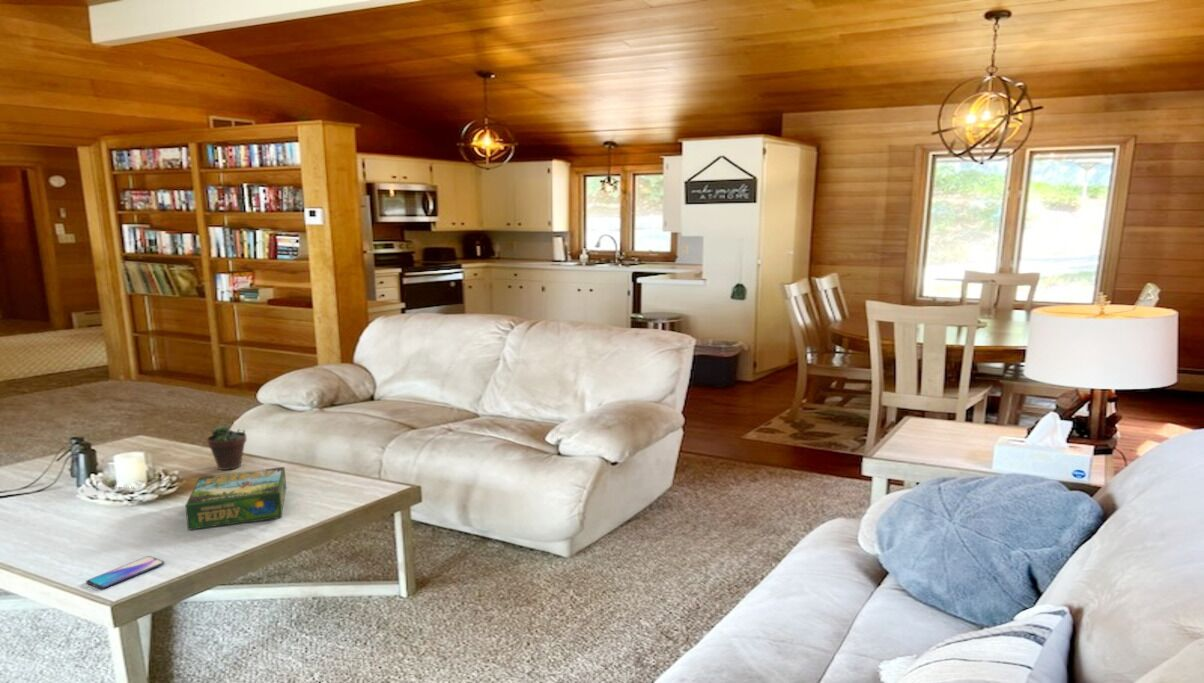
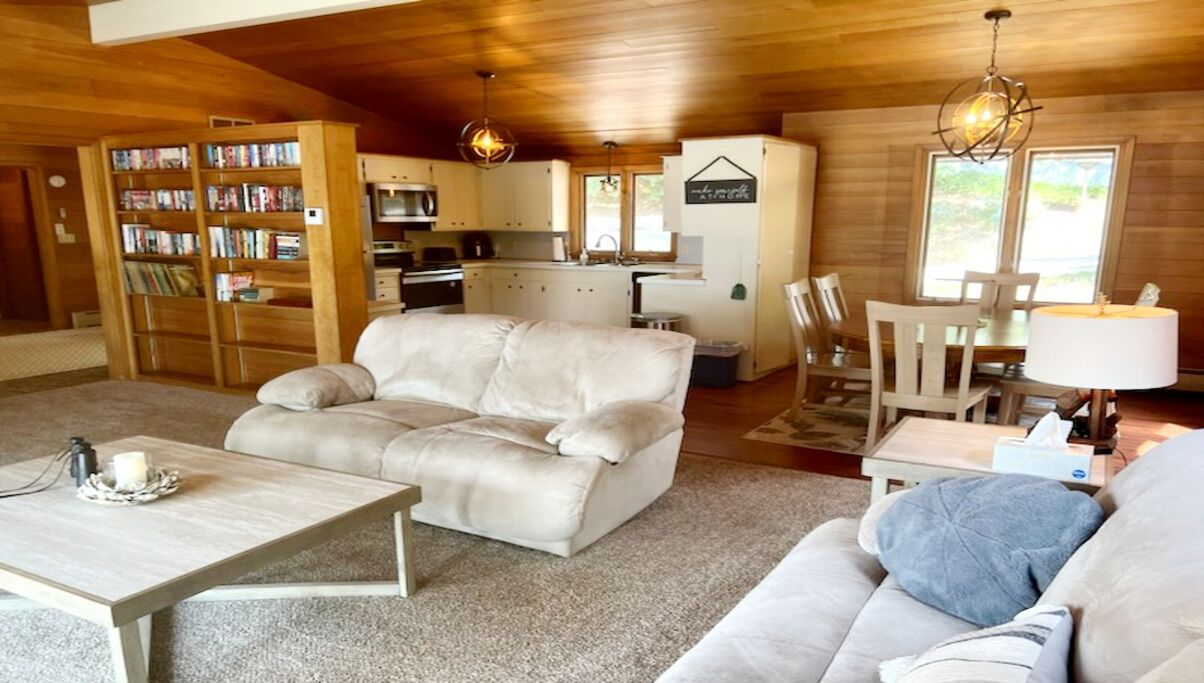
- board game (239, 496)
- succulent plant (227, 439)
- smartphone (126, 572)
